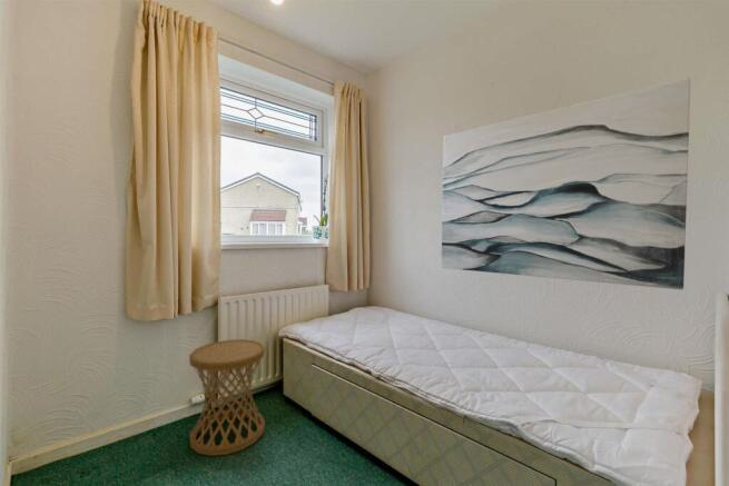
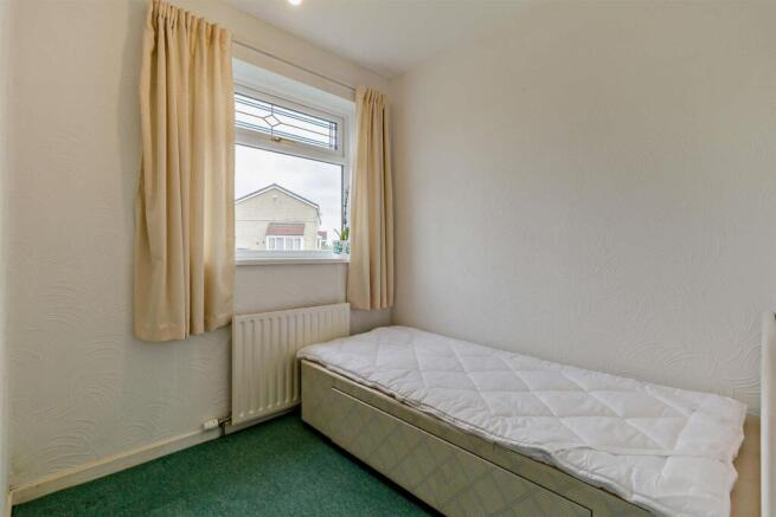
- wall art (536, 195)
- side table (228, 391)
